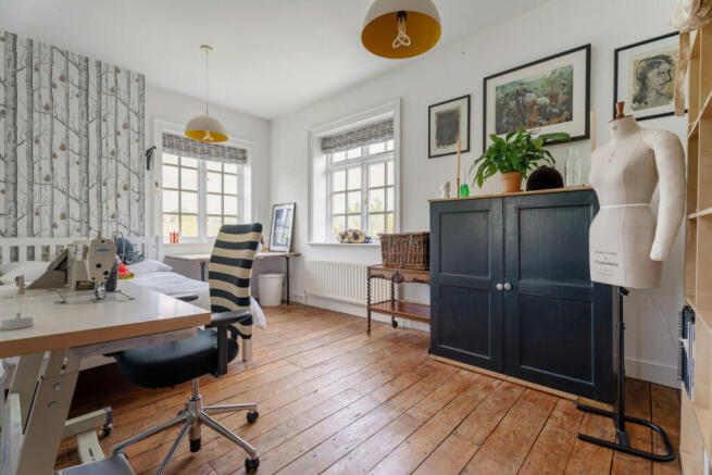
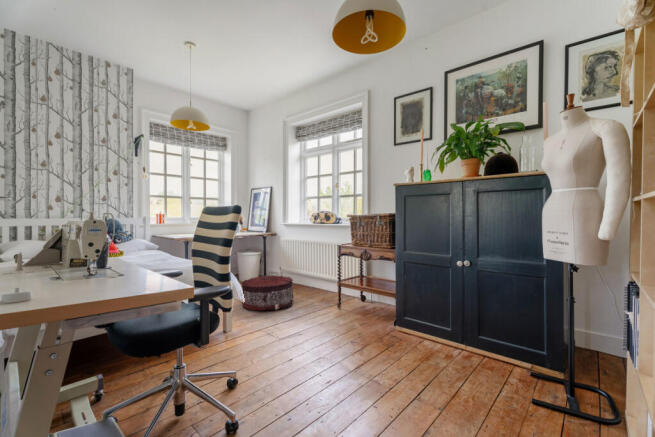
+ pouf (268, 290)
